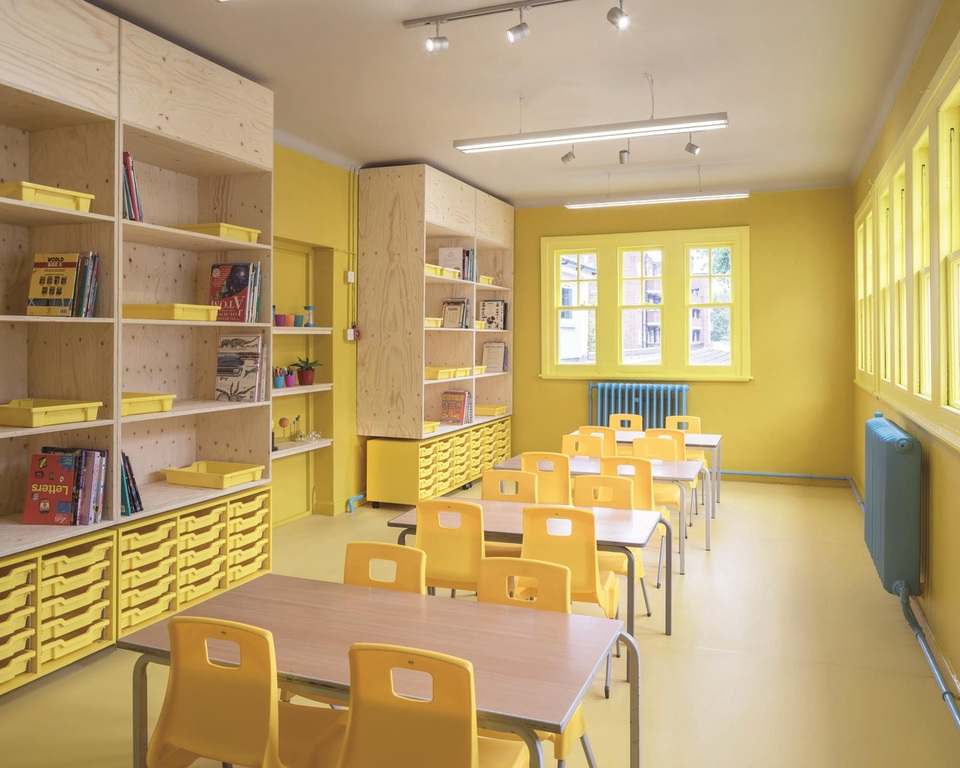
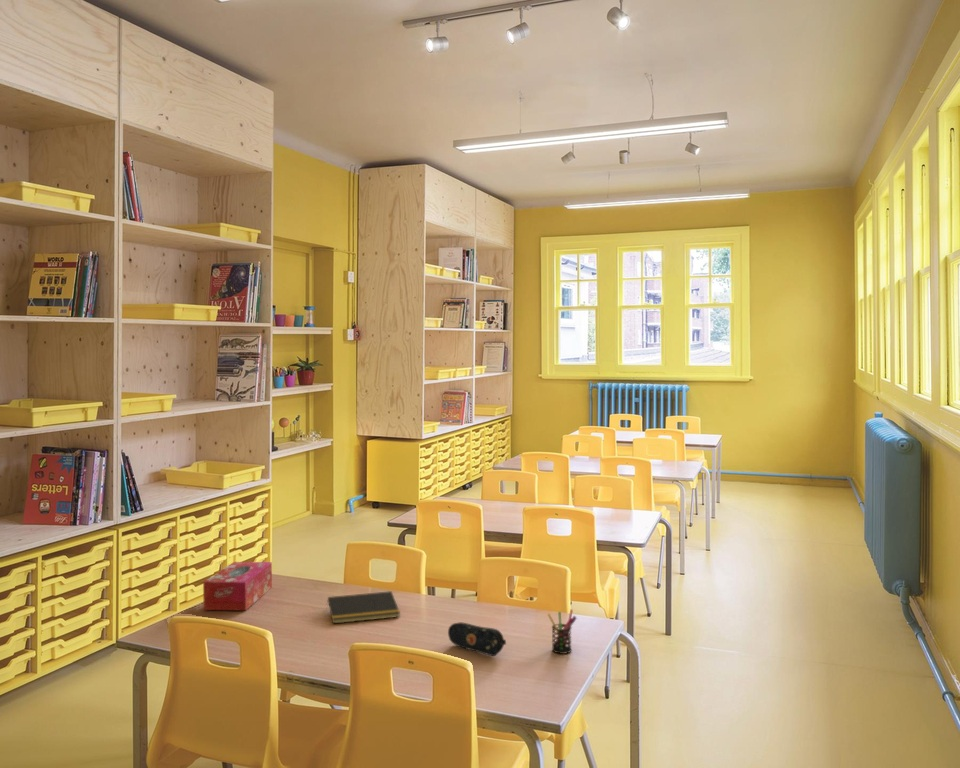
+ pen holder (562, 629)
+ notepad (363, 606)
+ pencil case (475, 638)
+ tissue box (239, 584)
